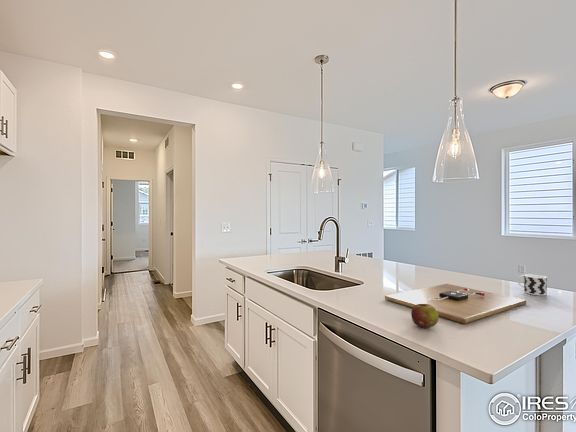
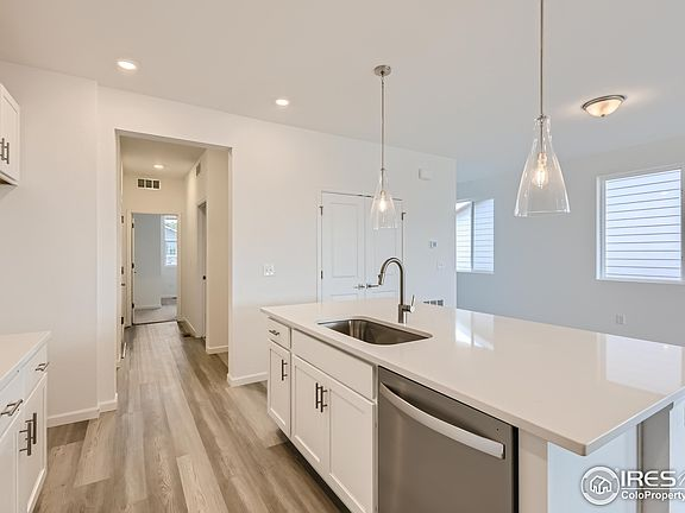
- cup (531, 284)
- cutting board (453, 297)
- fruit (424, 315)
